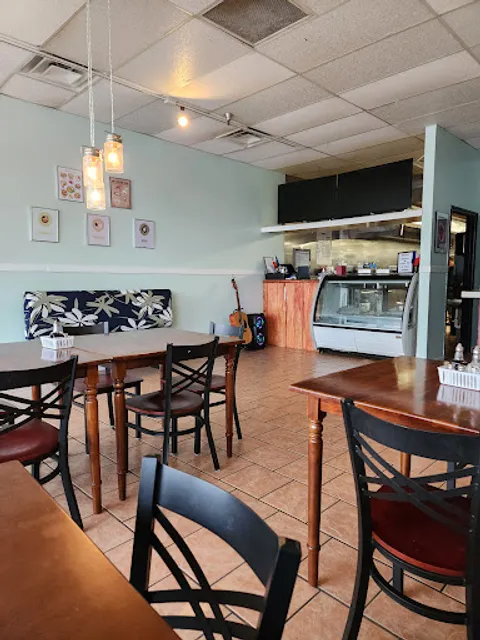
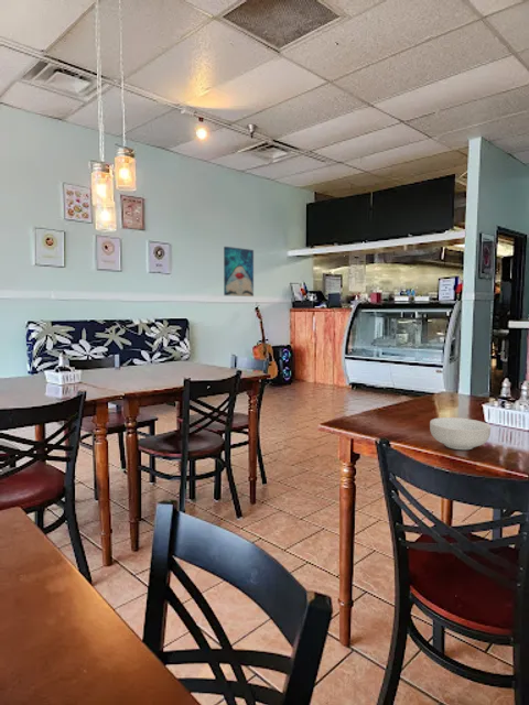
+ cereal bowl (458, 434)
+ wall art (239, 272)
